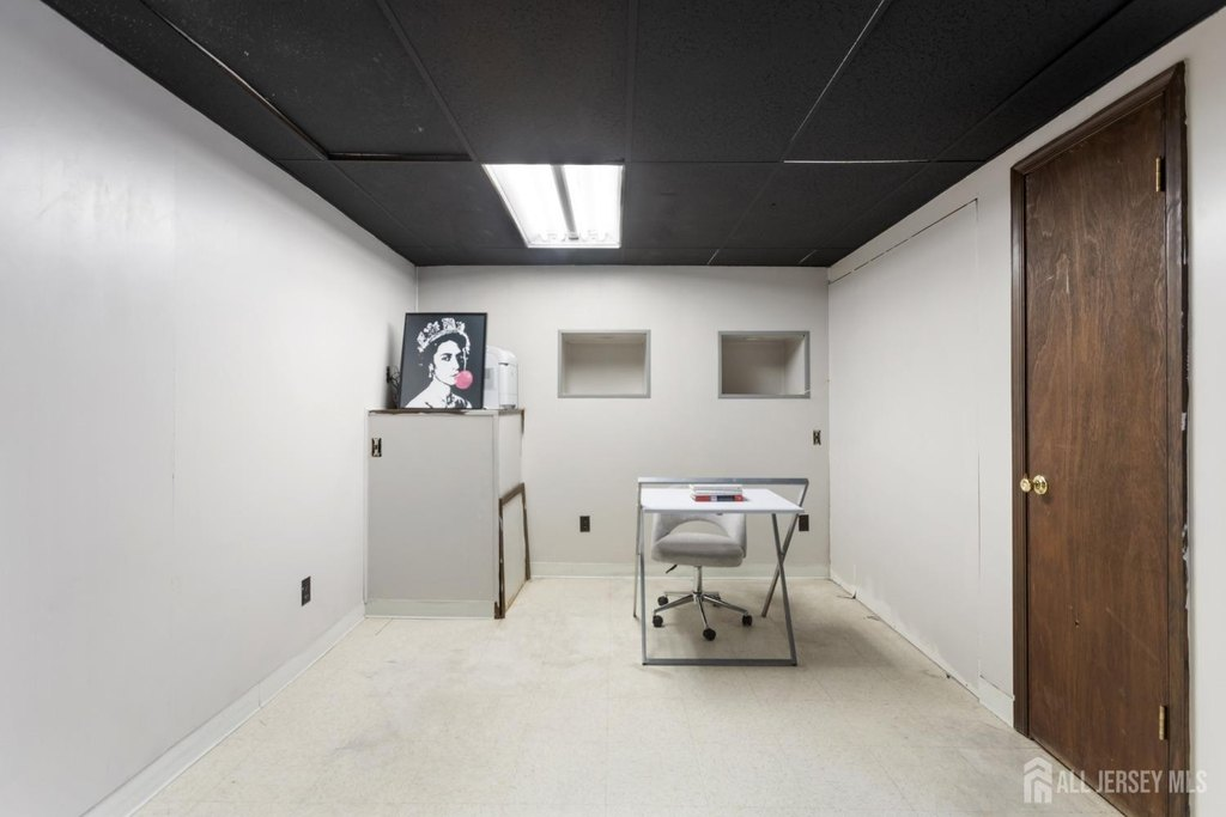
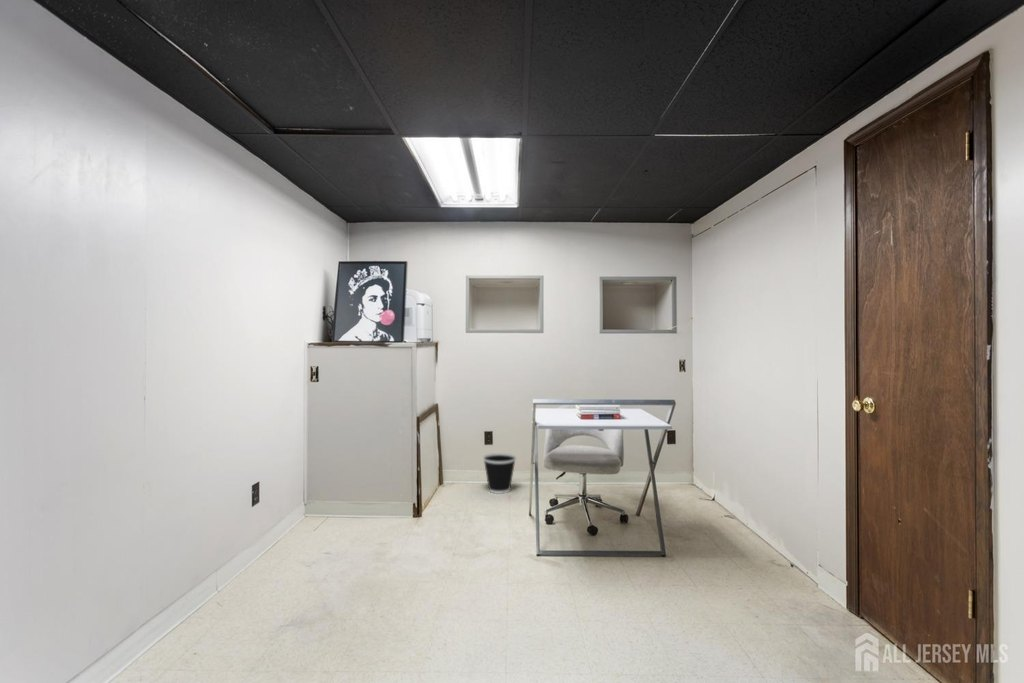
+ wastebasket (499, 473)
